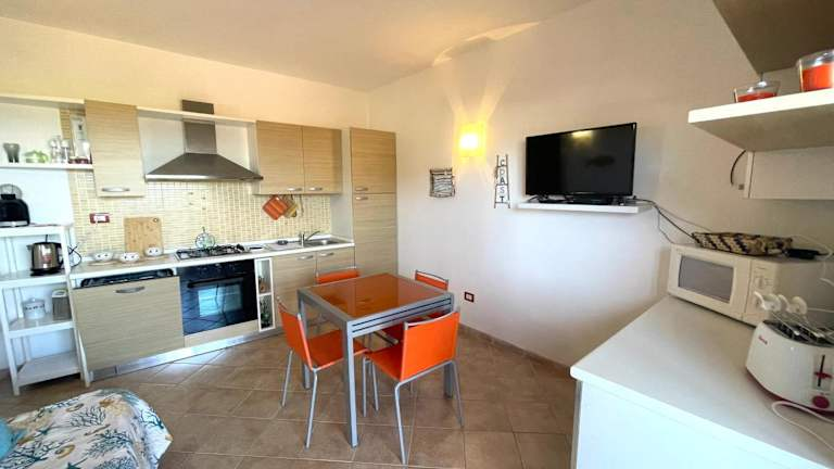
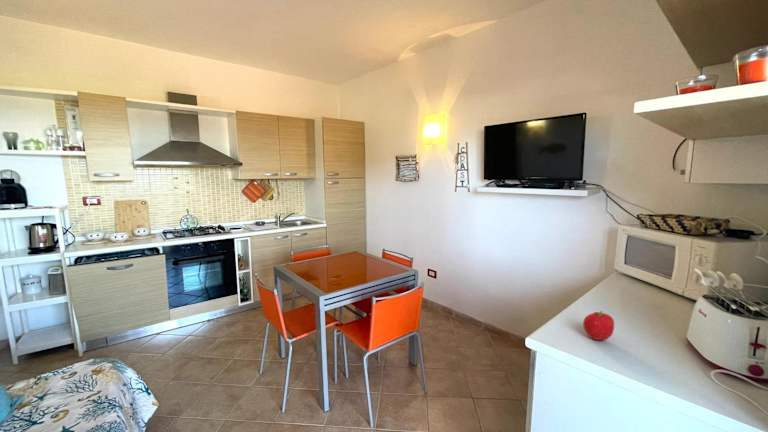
+ fruit (598, 324)
